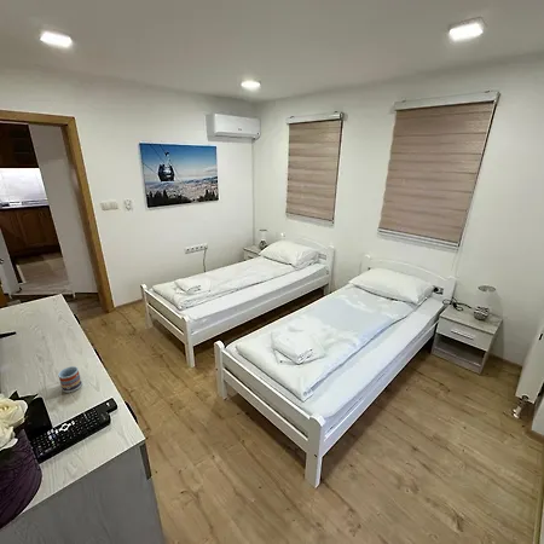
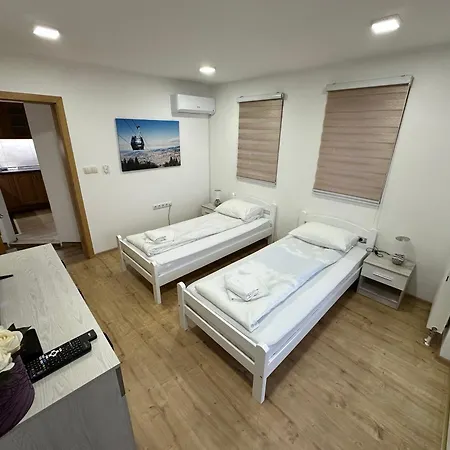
- cup (69, 377)
